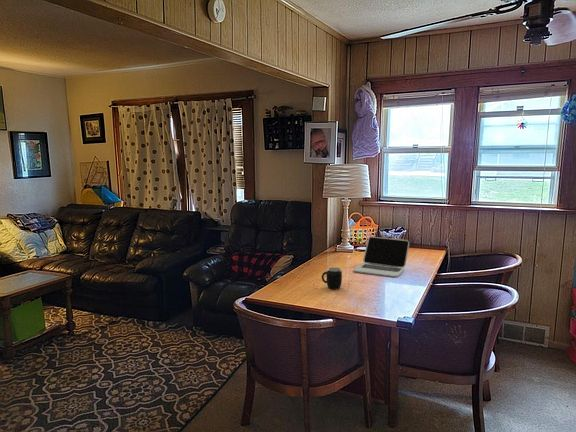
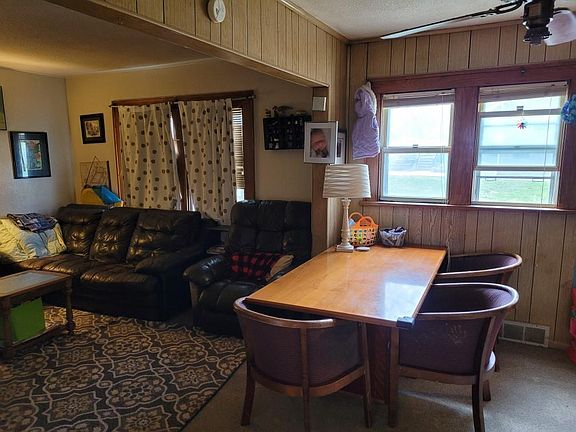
- laptop (381, 255)
- mug (331, 278)
